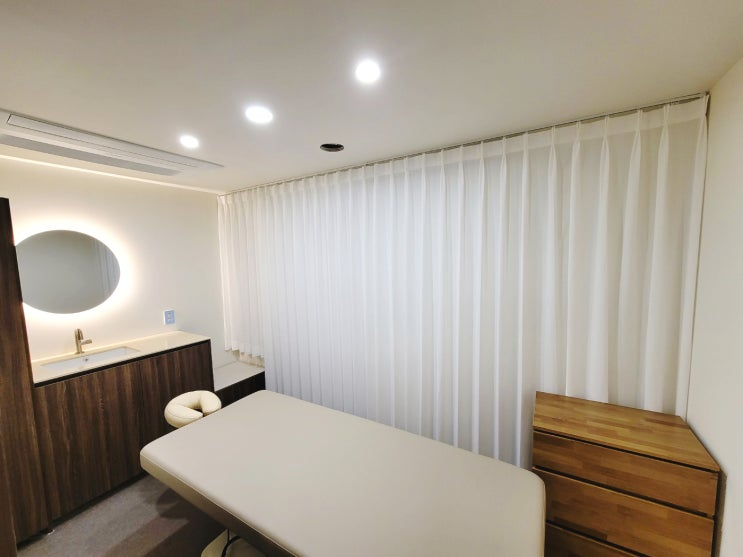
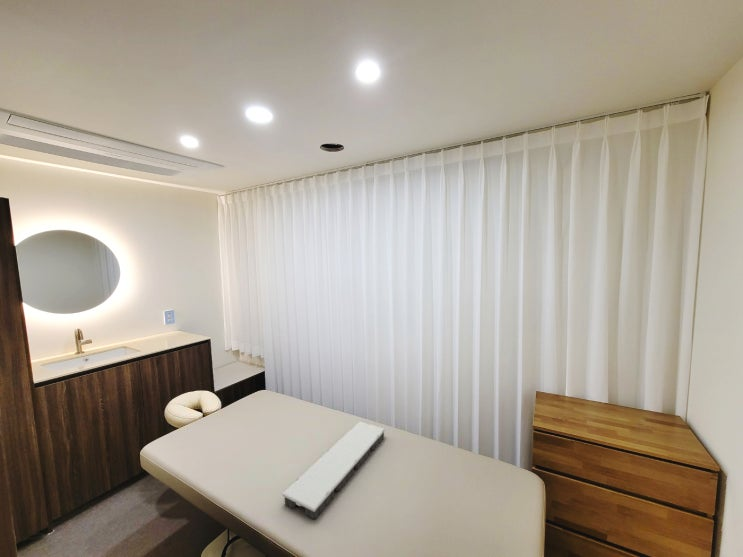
+ tray (341, 460)
